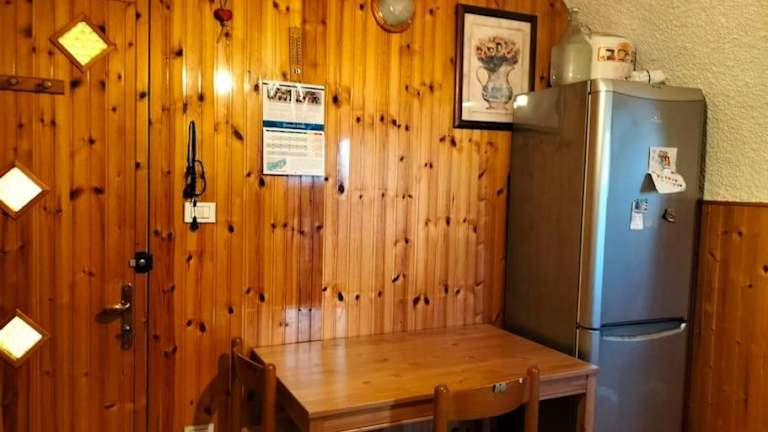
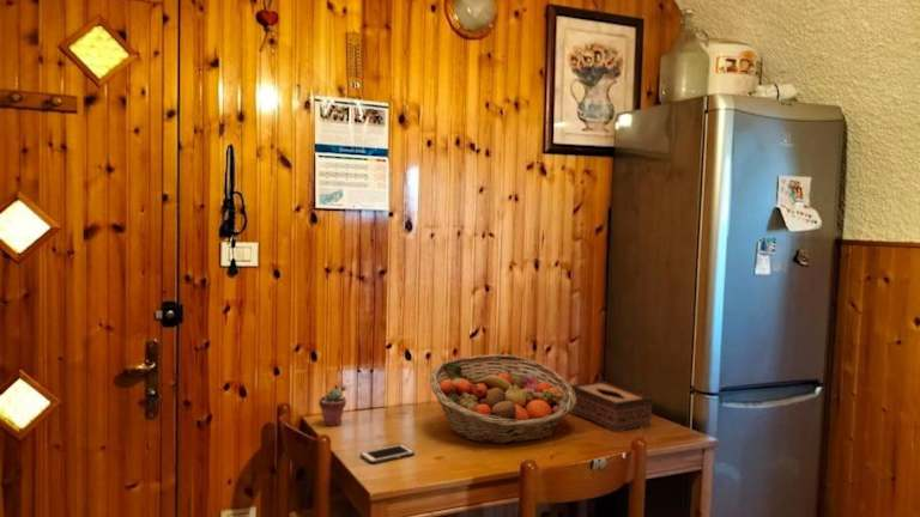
+ cell phone (387, 454)
+ fruit basket (502, 397)
+ potted succulent (332, 406)
+ tissue box (609, 405)
